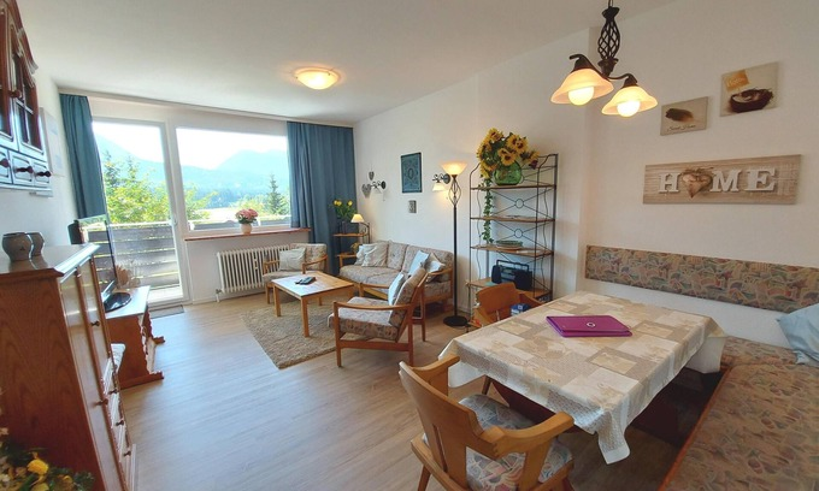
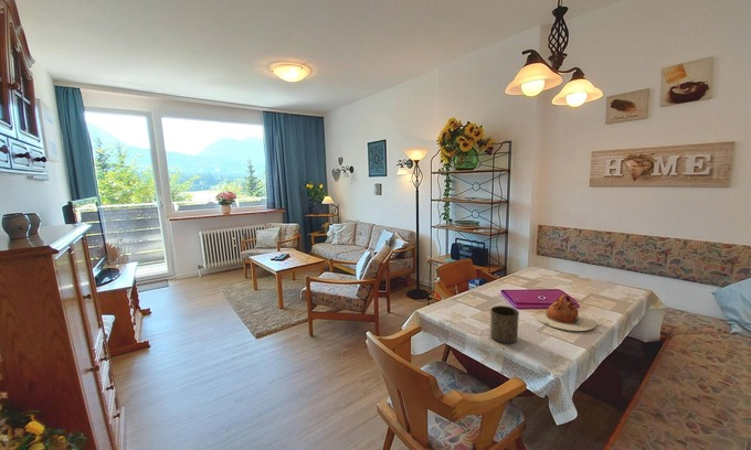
+ teapot (563, 307)
+ cup (504, 323)
